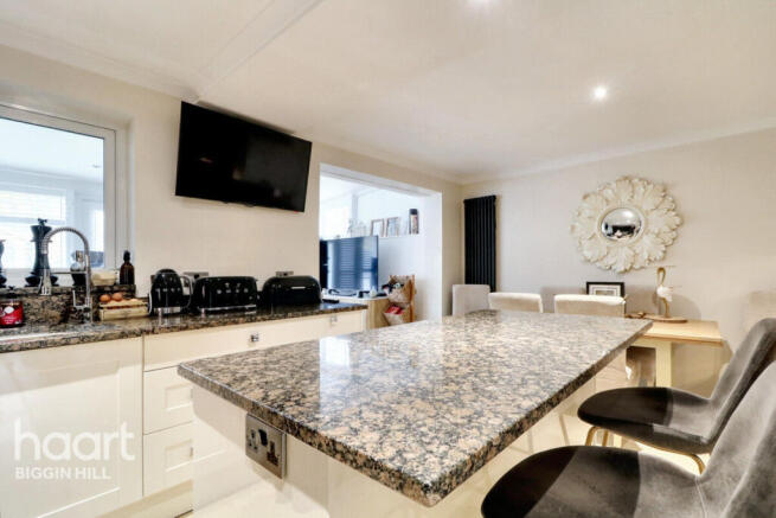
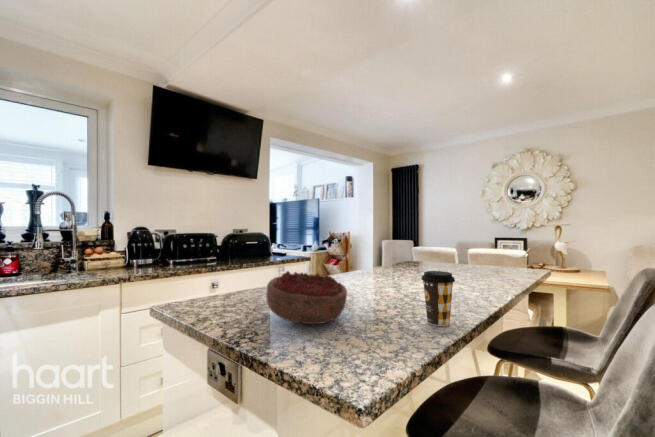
+ decorative bowl (307, 296)
+ coffee cup (438, 297)
